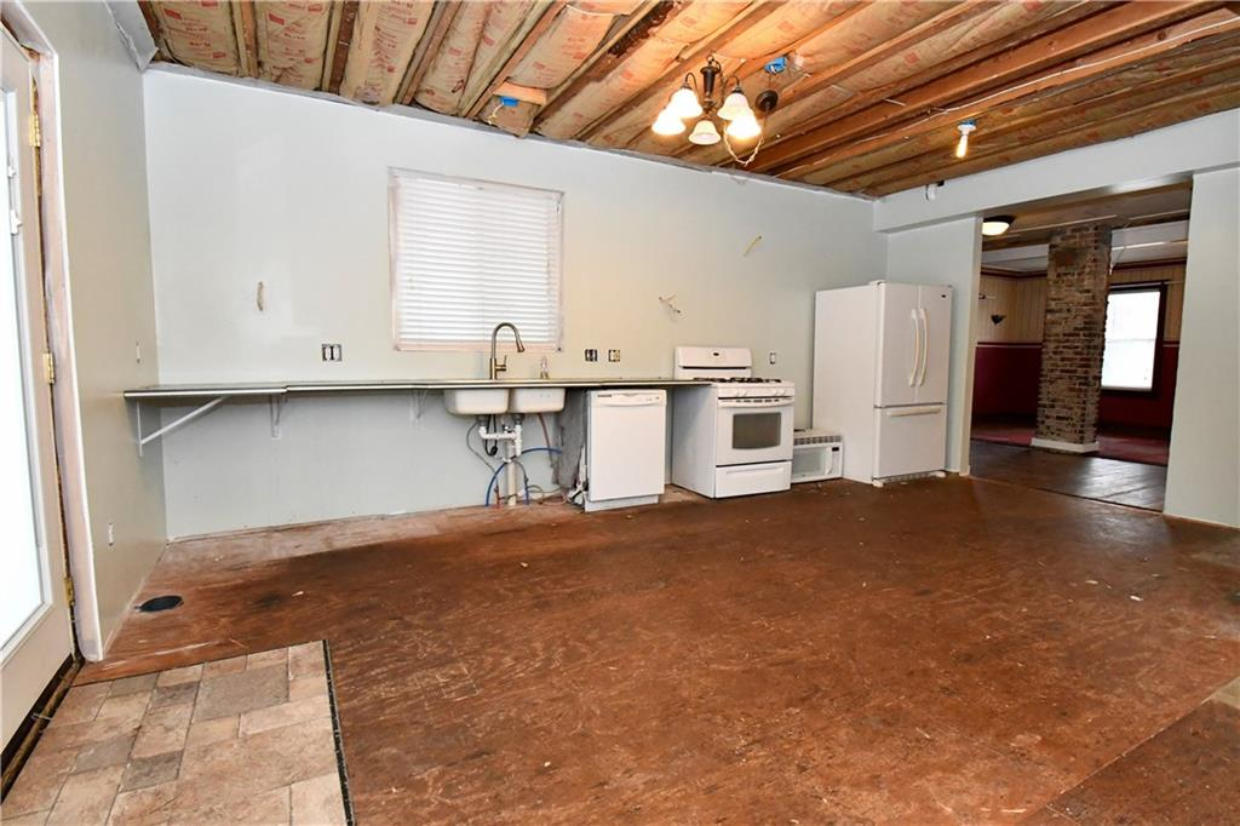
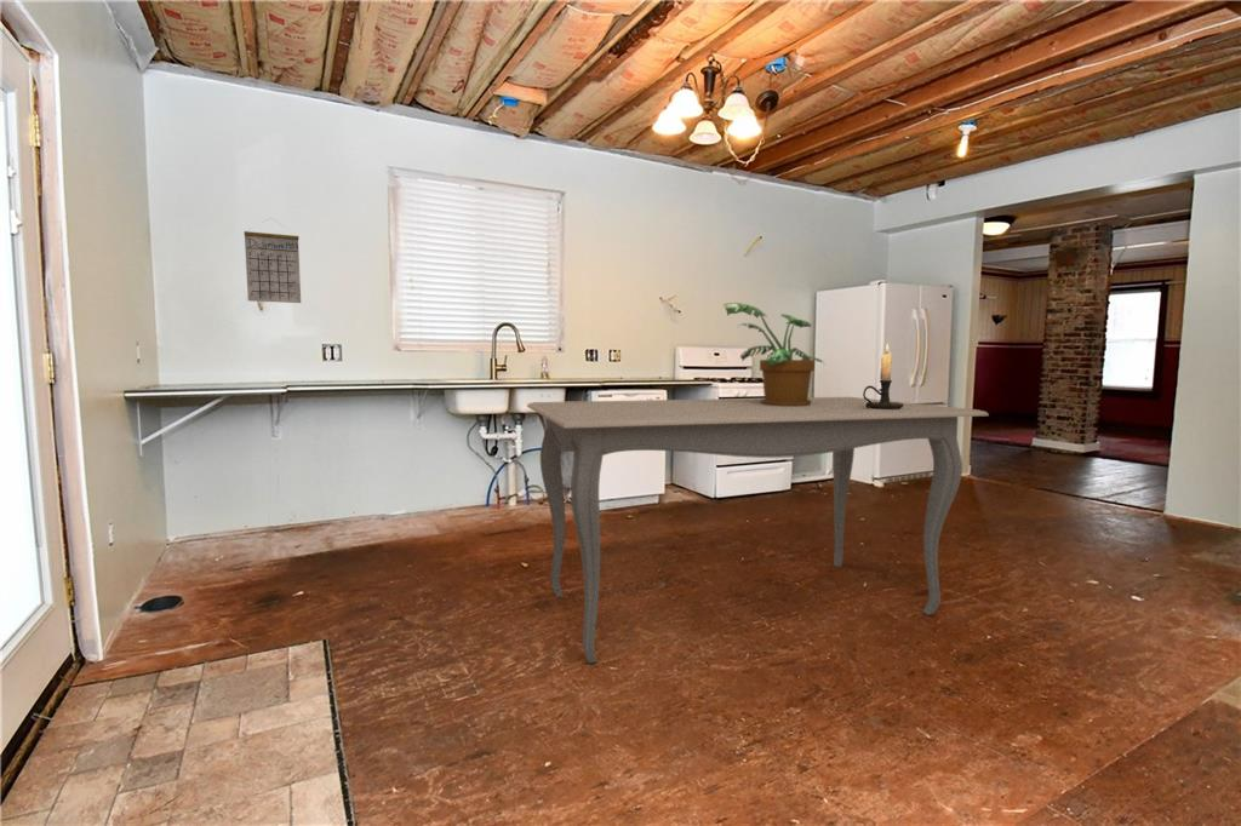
+ dining table (740, 455)
+ candle holder (881, 375)
+ calendar (273, 259)
+ potted plant (770, 354)
